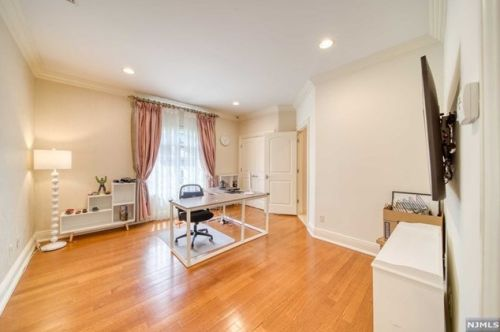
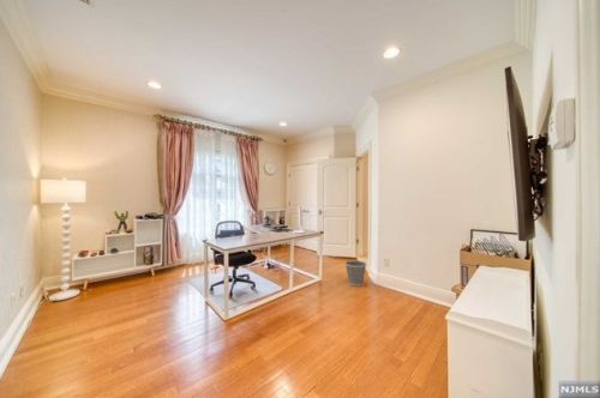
+ wastebasket (355, 272)
